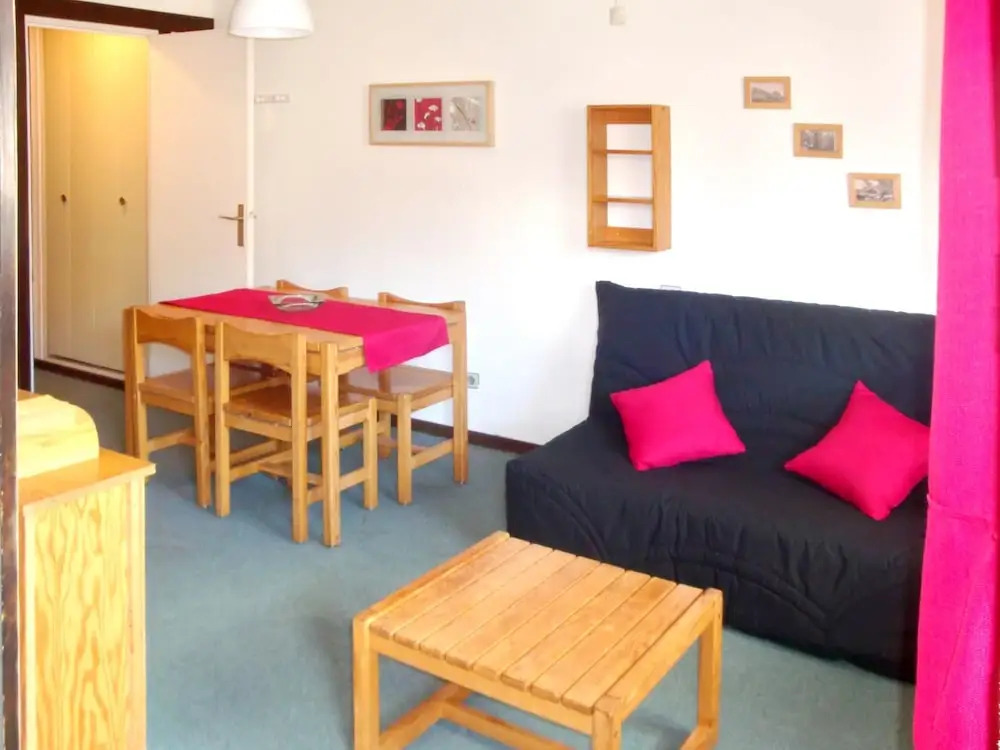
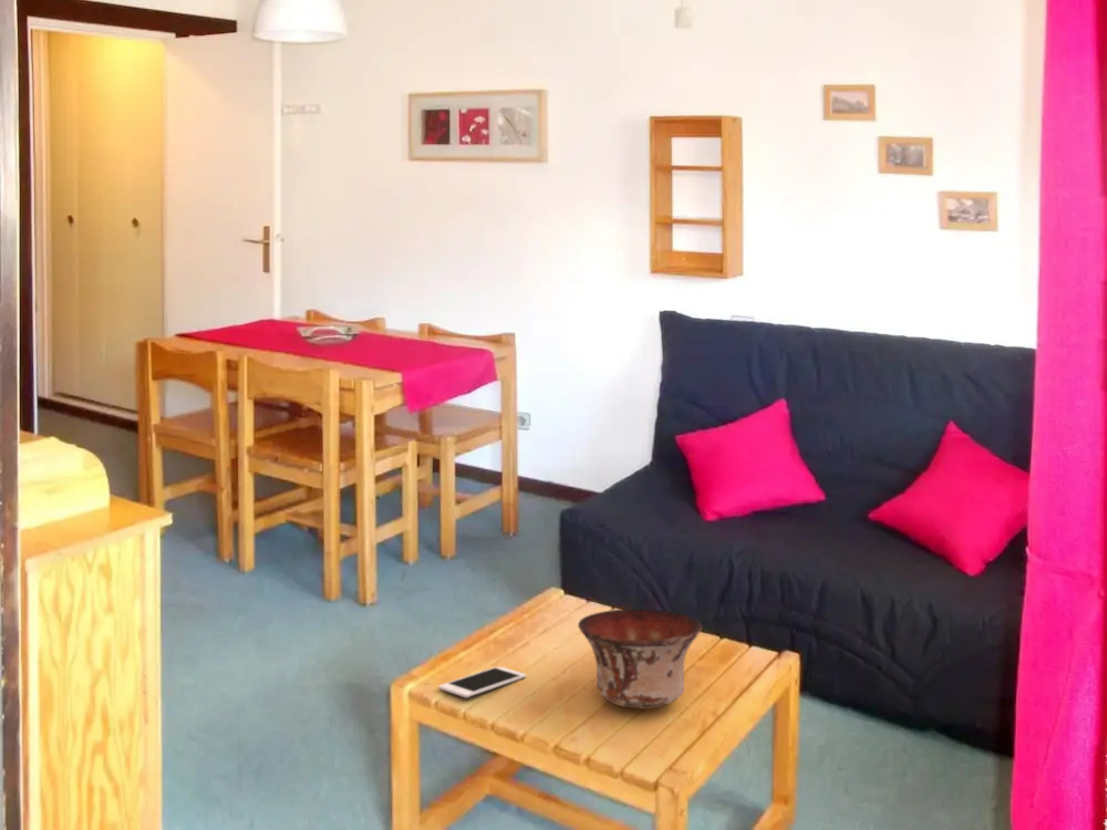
+ bowl (639, 662)
+ cell phone (483, 681)
